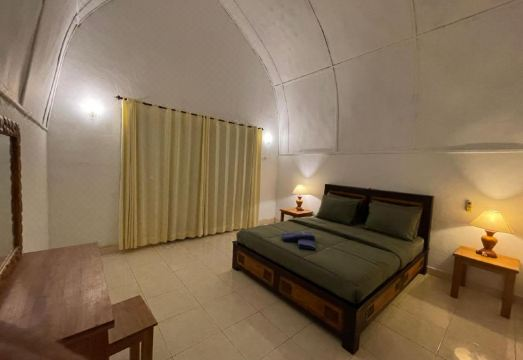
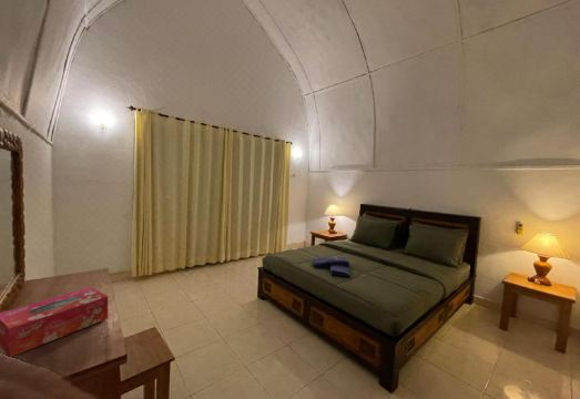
+ tissue box (57, 316)
